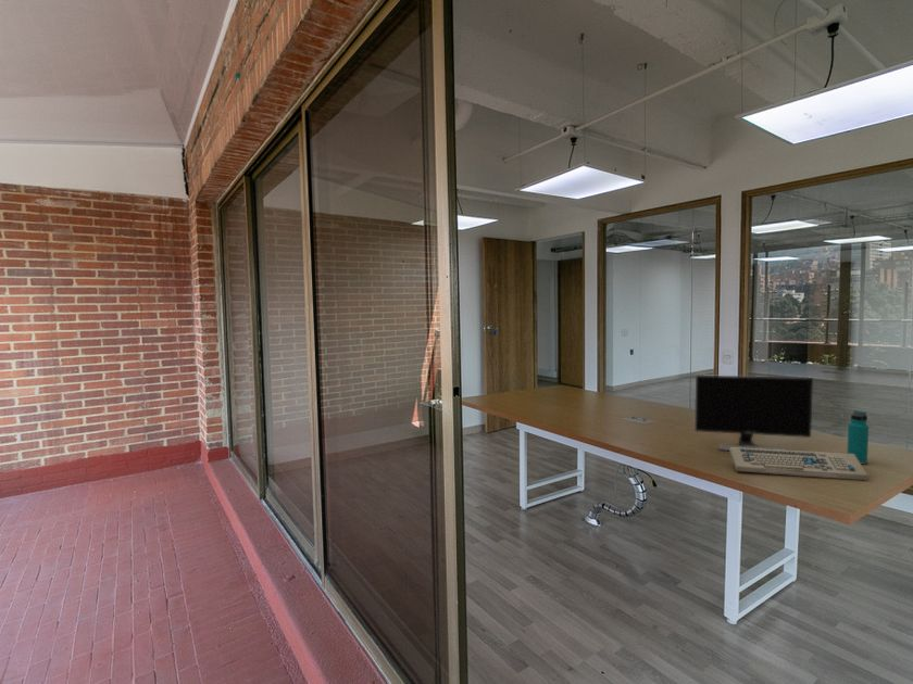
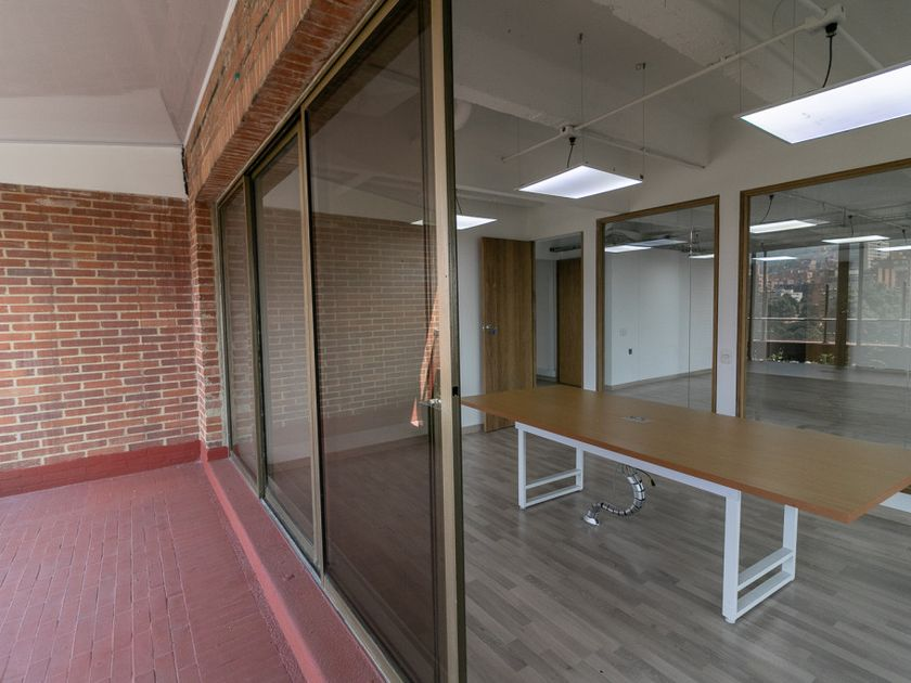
- monitor (750, 411)
- keyboard (793, 461)
- water bottle (858, 435)
